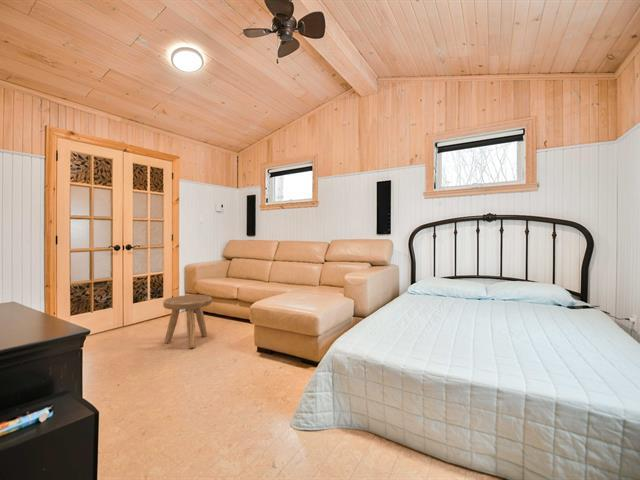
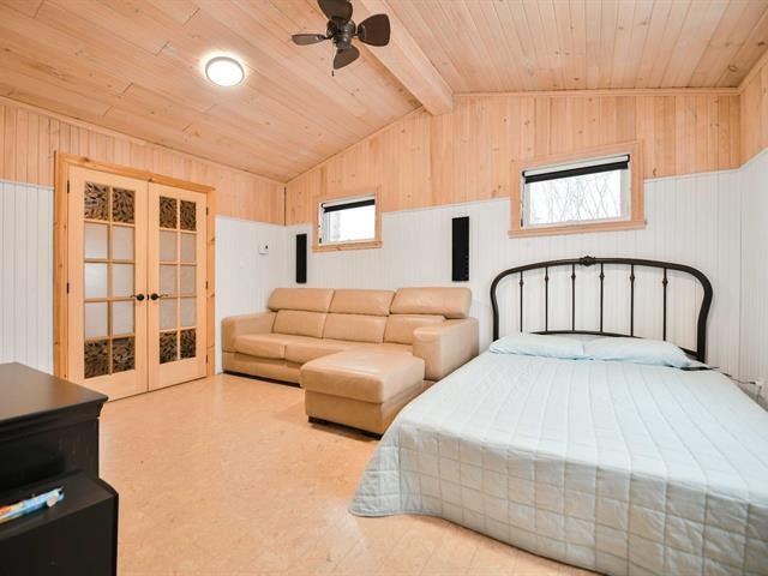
- stool (188, 320)
